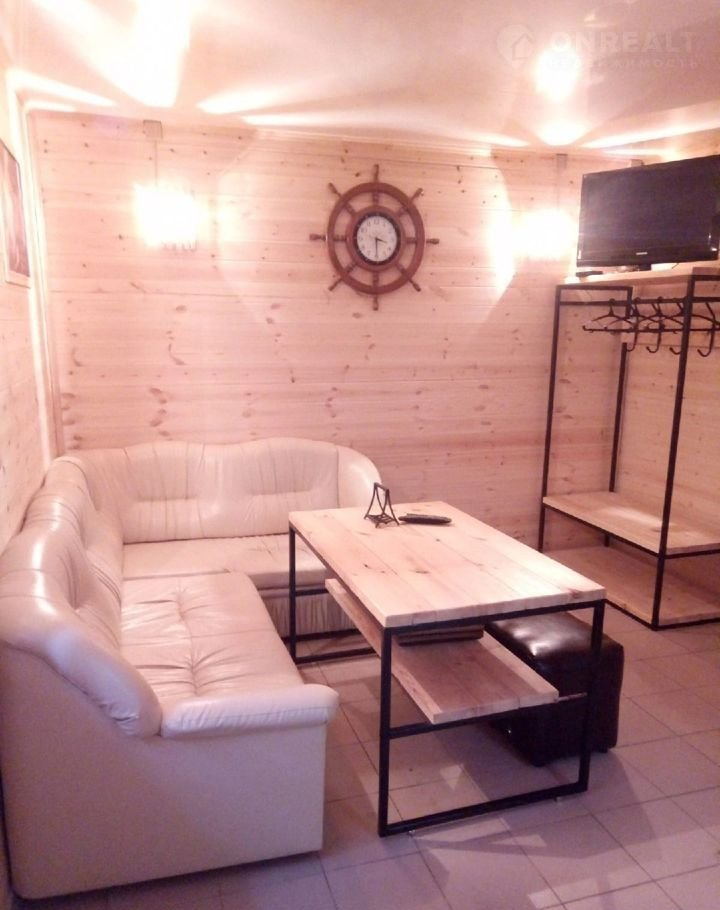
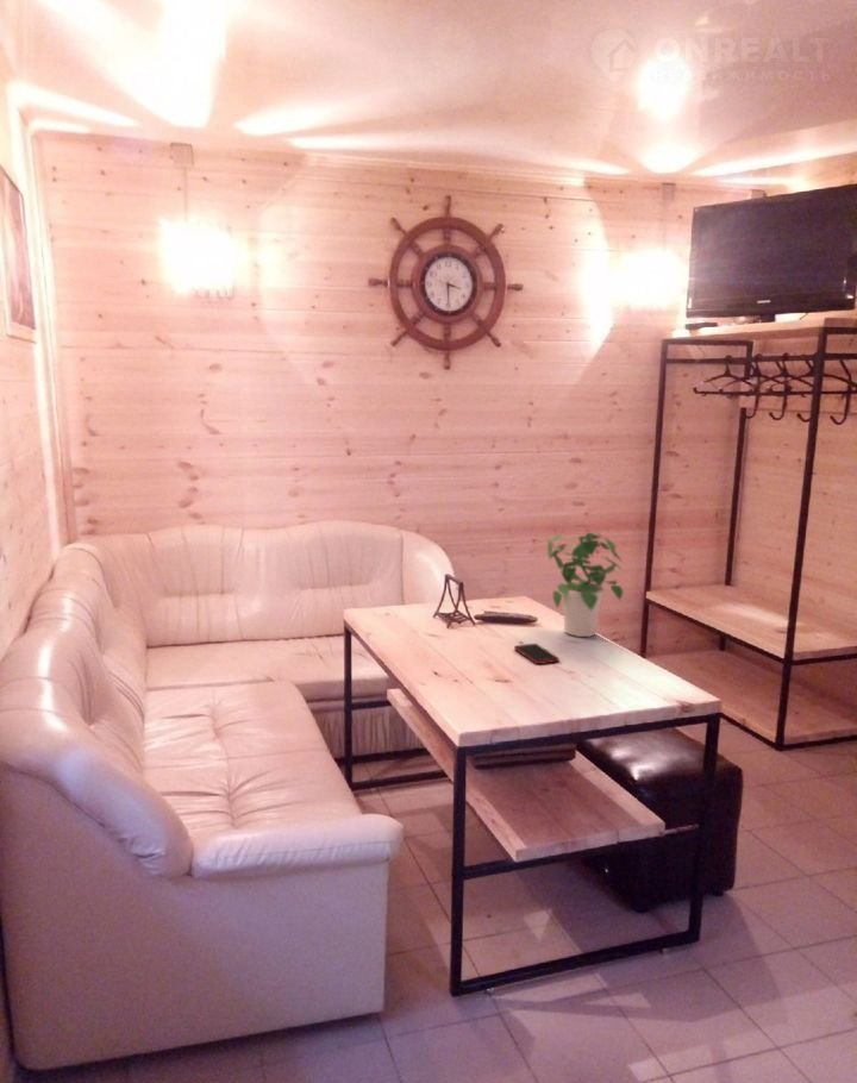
+ cell phone (536, 653)
+ potted plant (583, 582)
